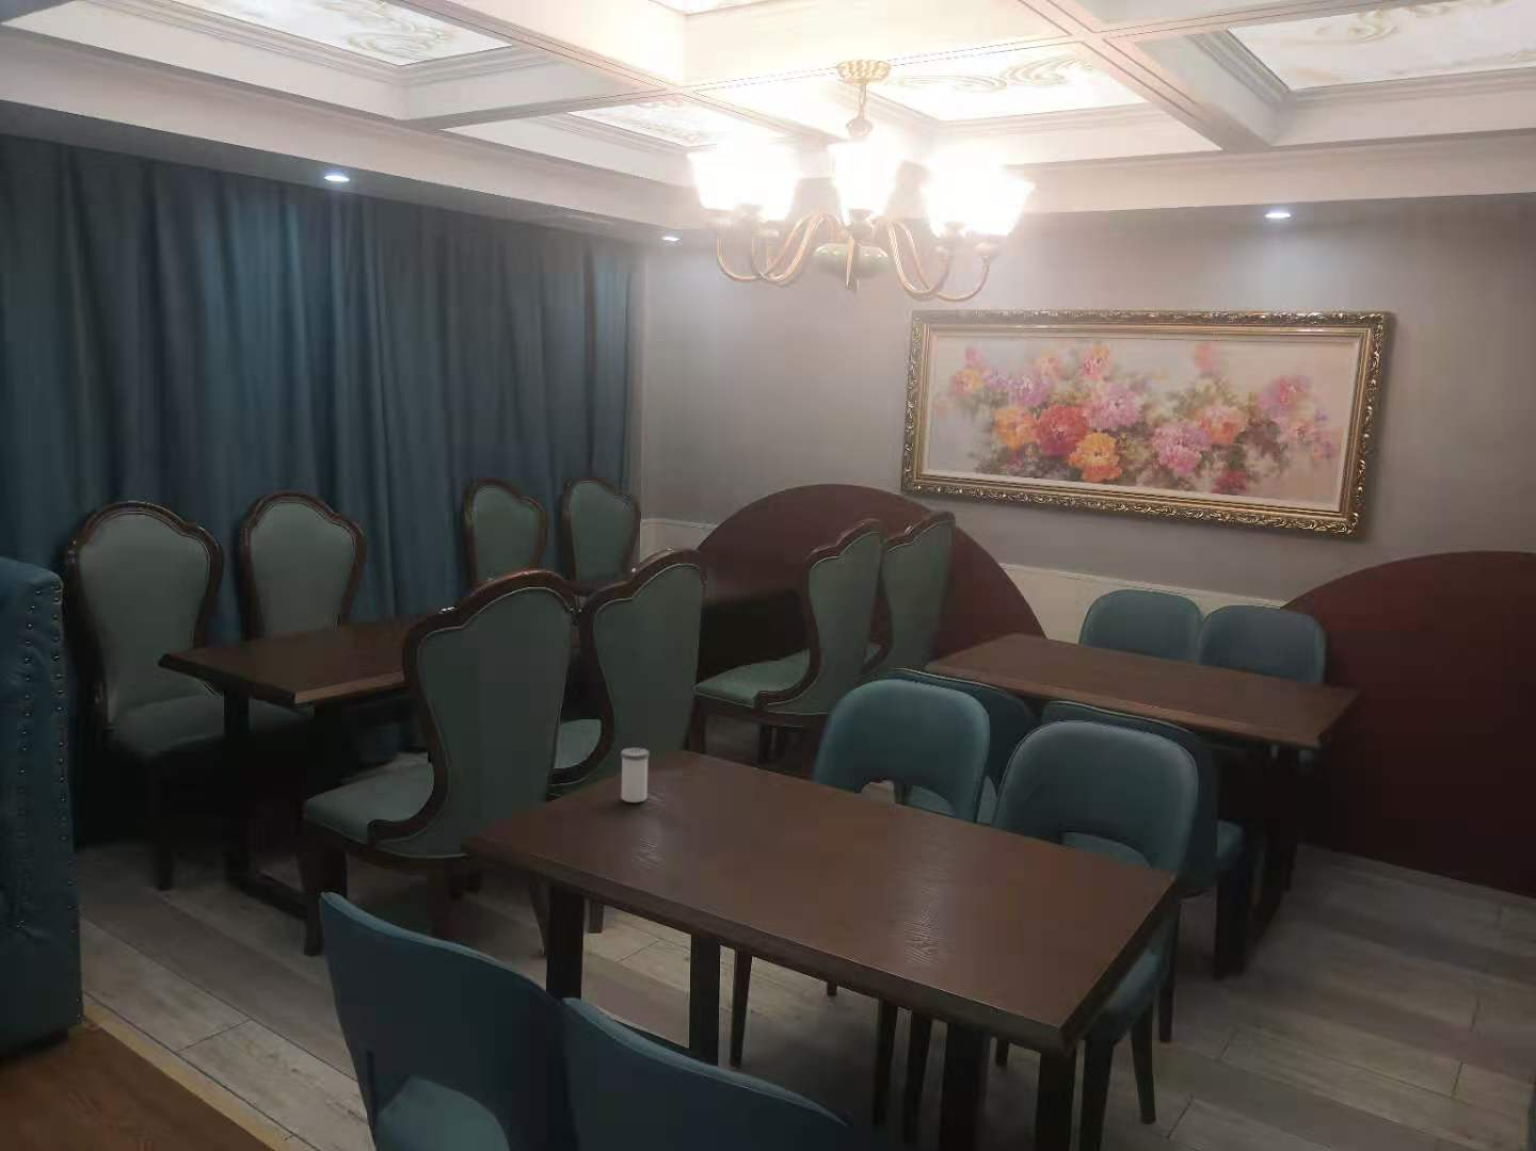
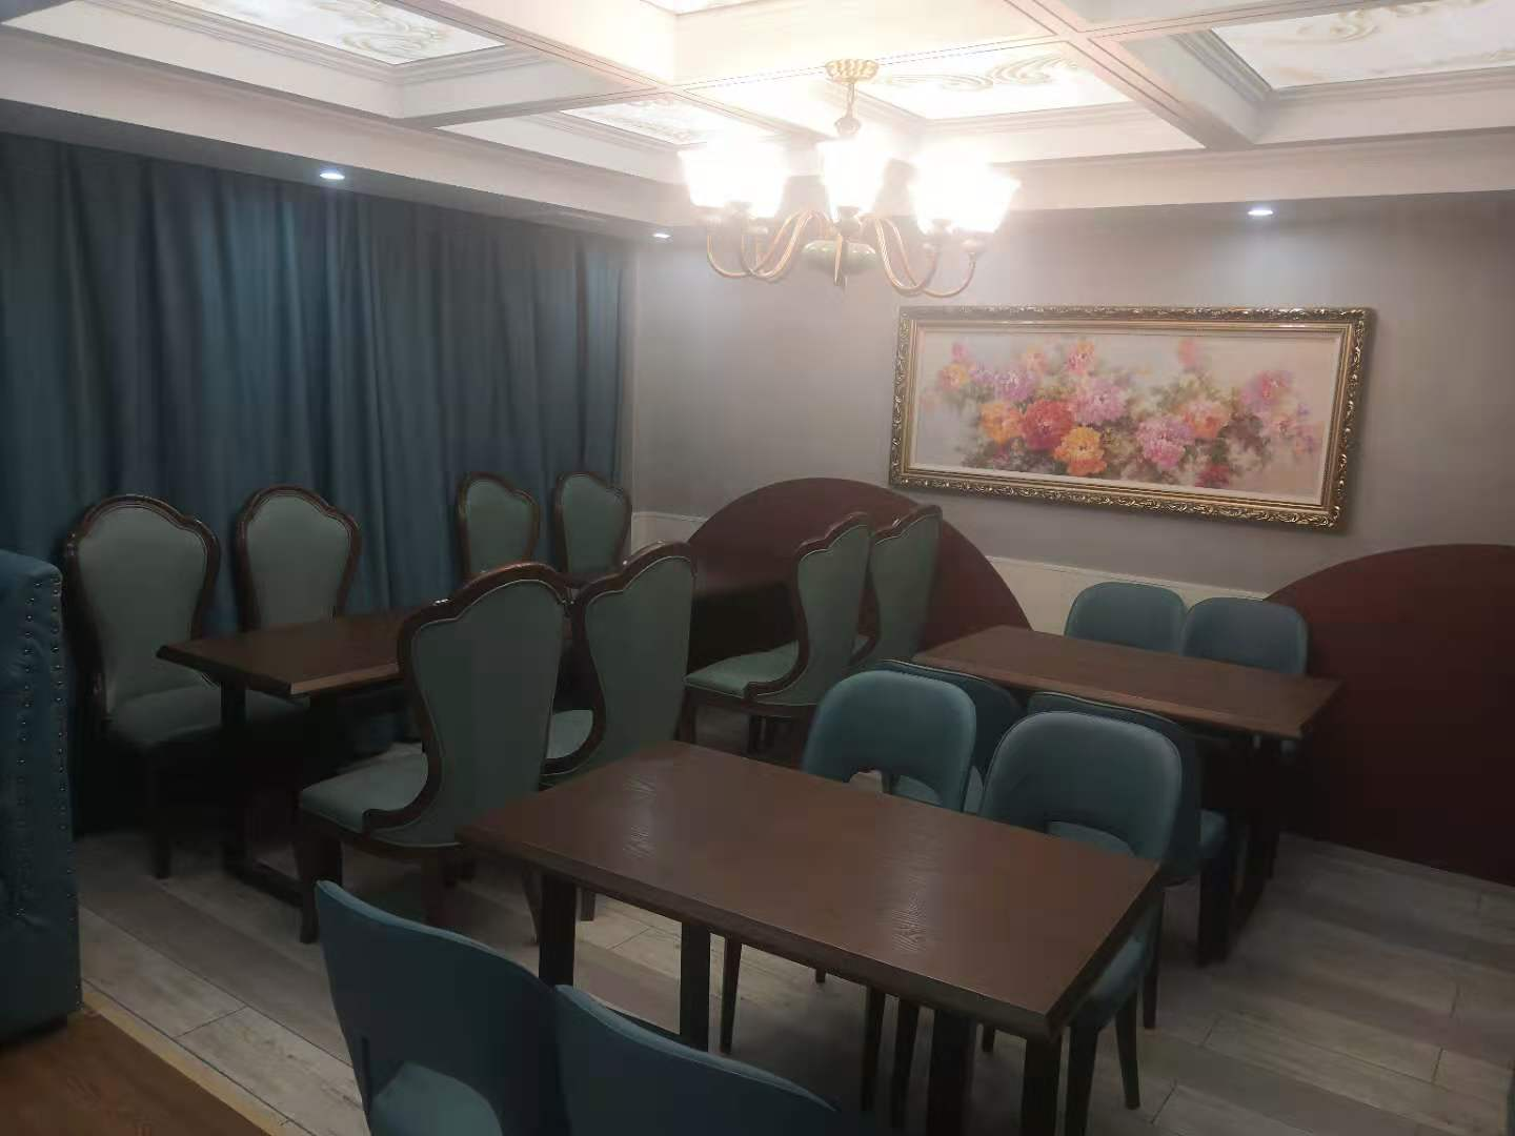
- salt shaker (635, 775)
